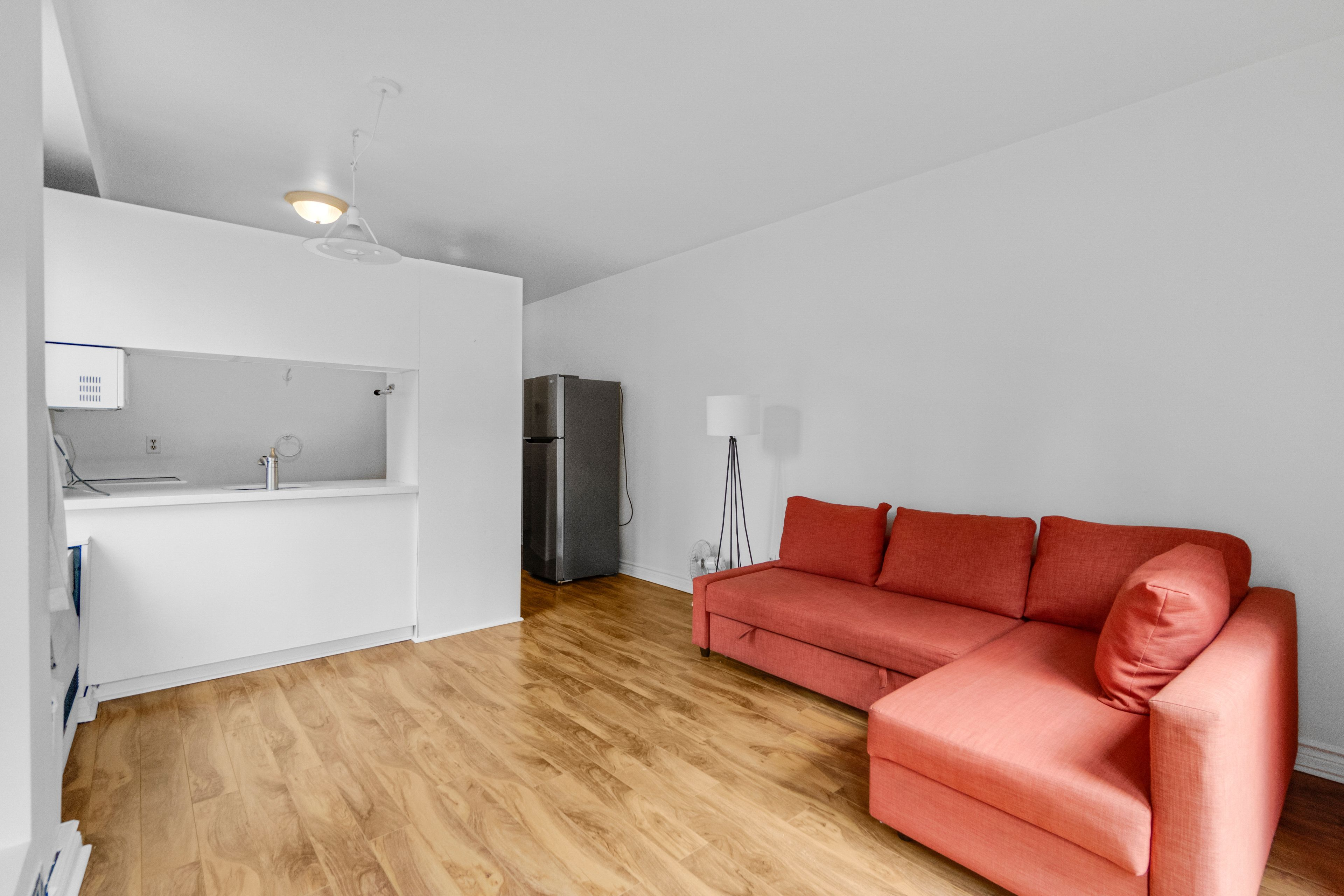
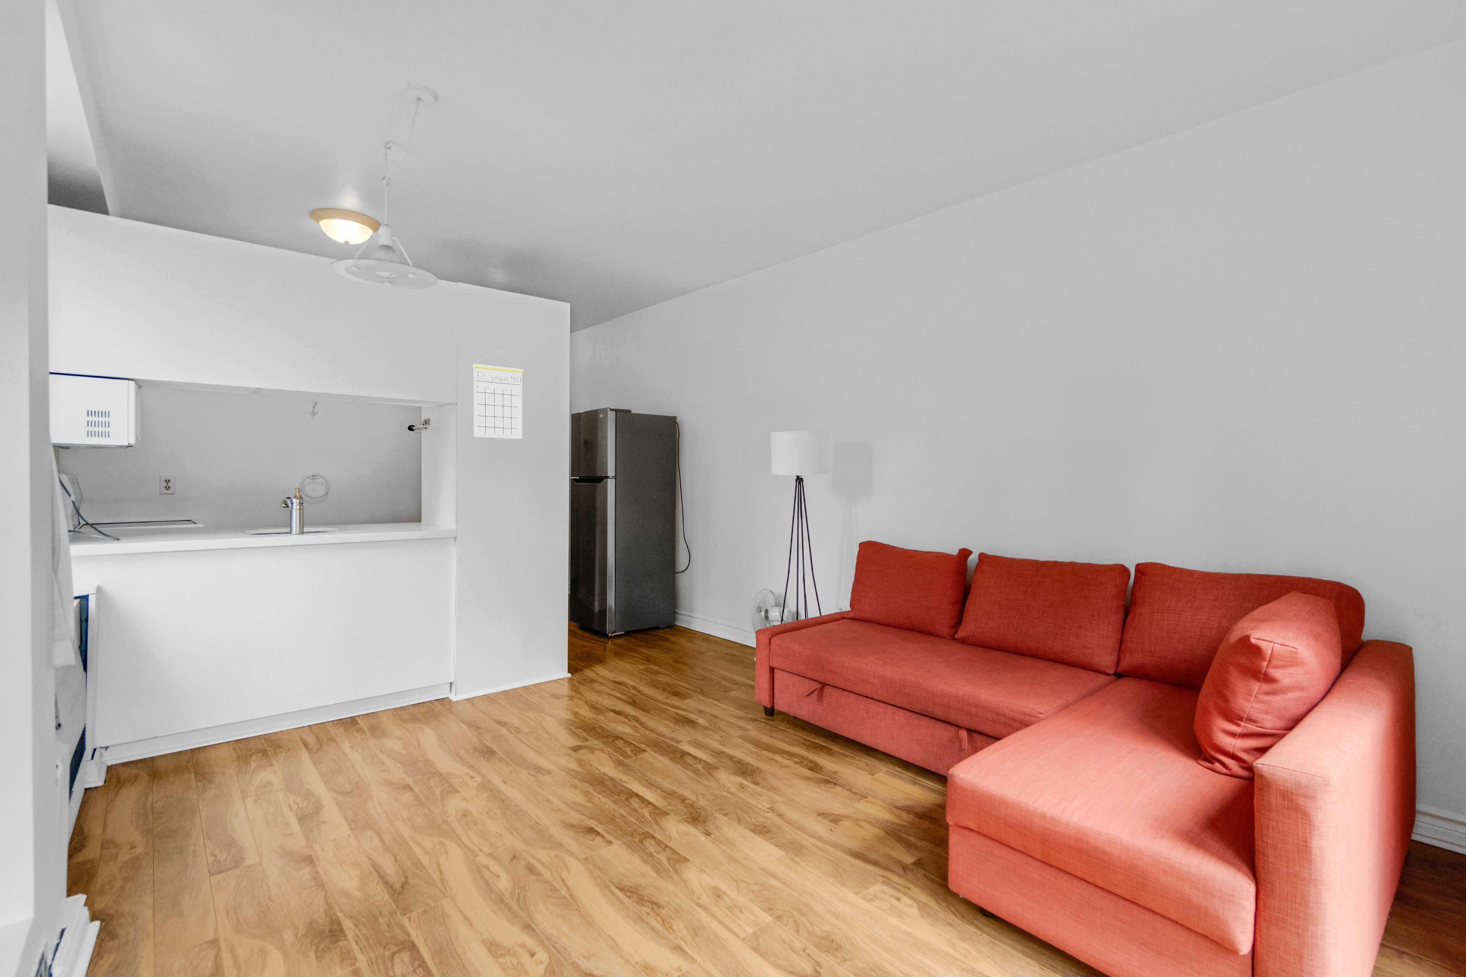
+ calendar (498, 394)
